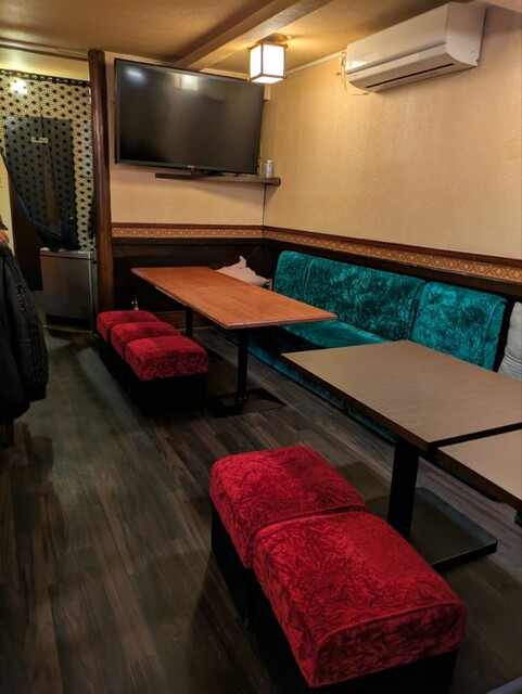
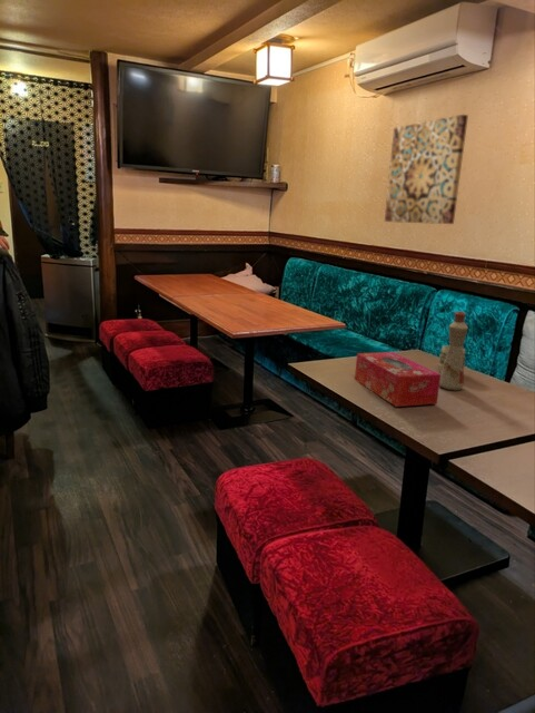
+ wall art (422, 173)
+ cup (445, 358)
+ tissue box (394, 377)
+ bottle (455, 350)
